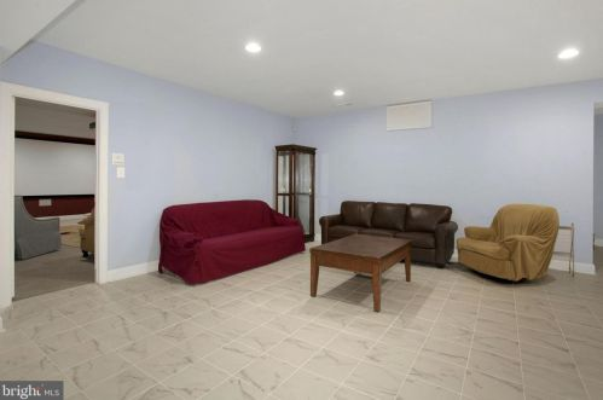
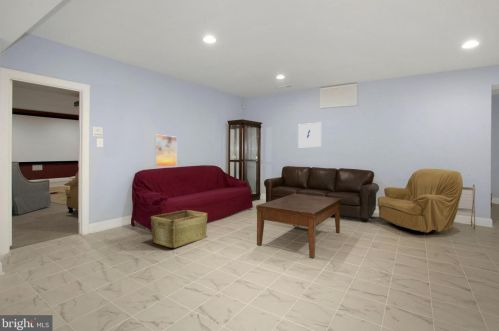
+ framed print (166, 151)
+ hamper (180, 227)
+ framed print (309, 135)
